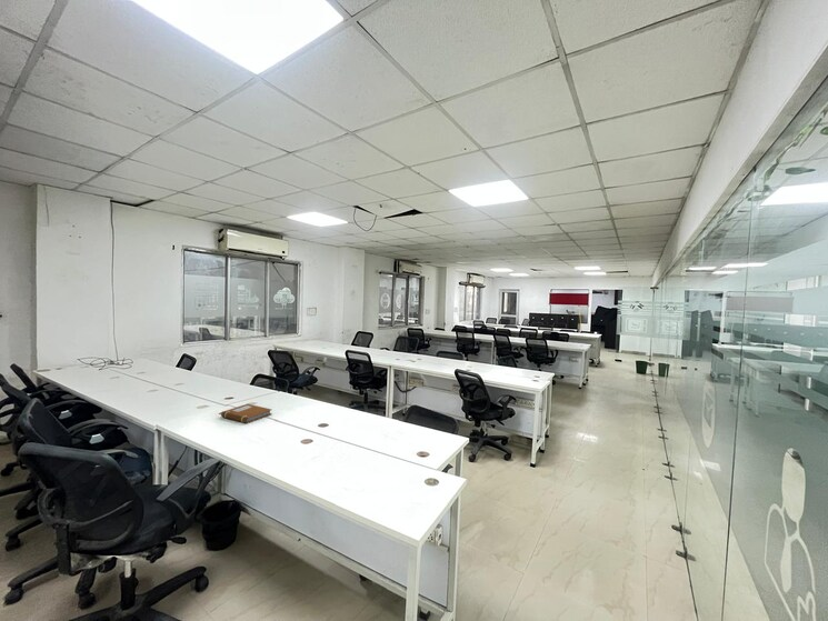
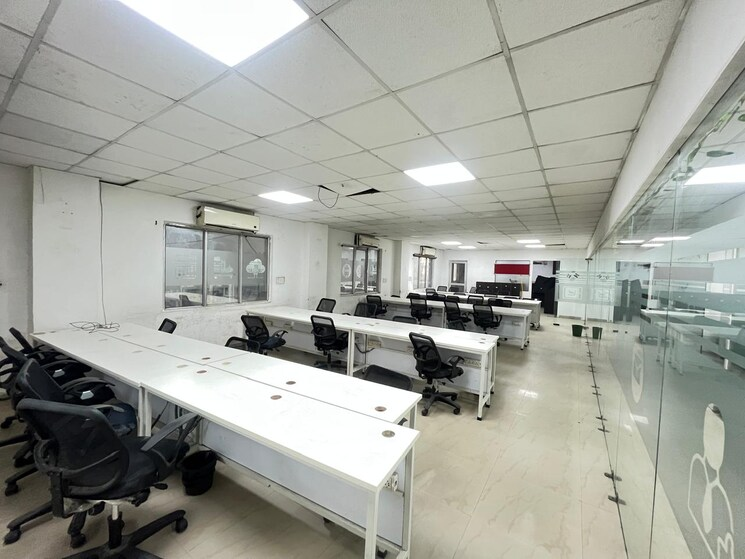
- notebook (246, 412)
